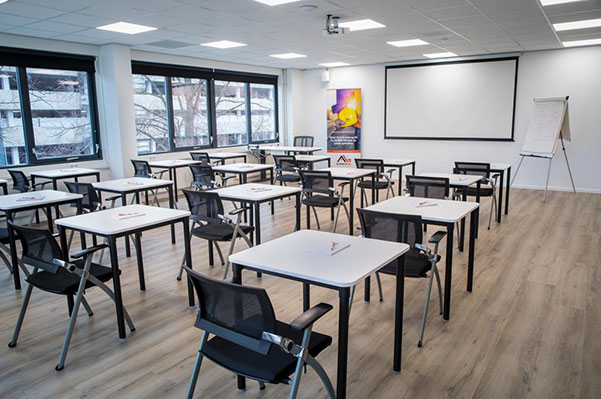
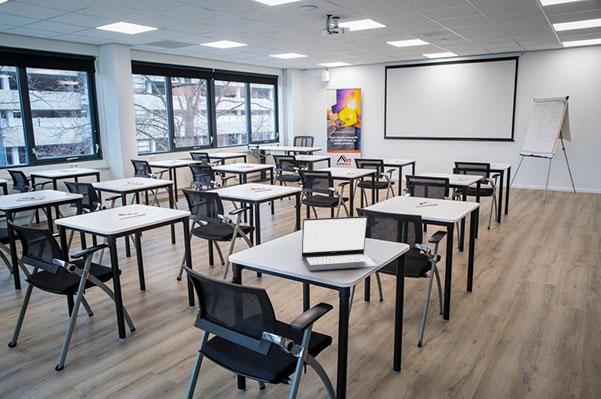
+ laptop (338, 241)
